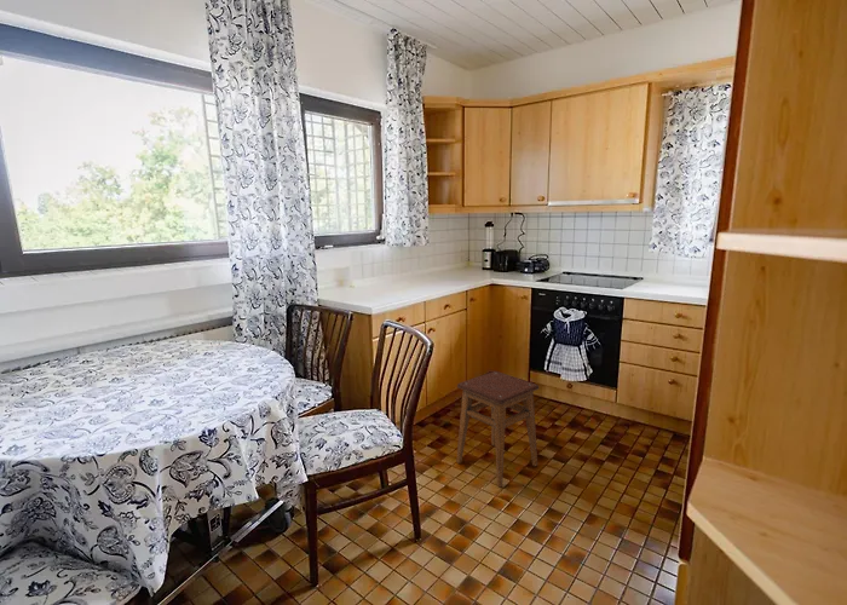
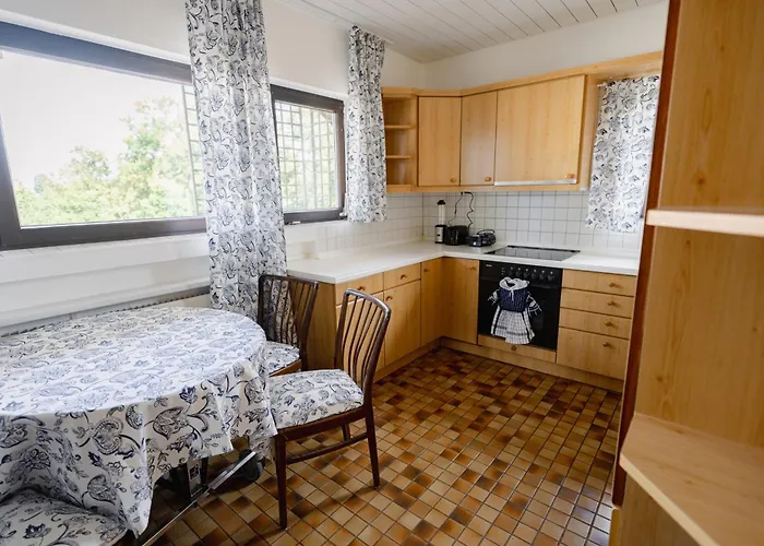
- stool (496, 424)
